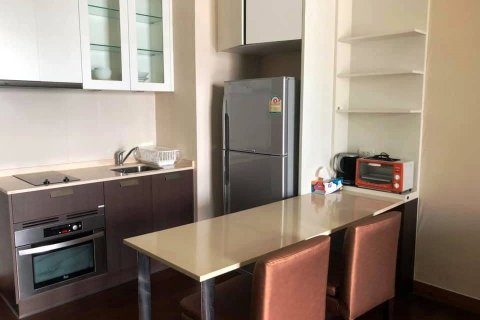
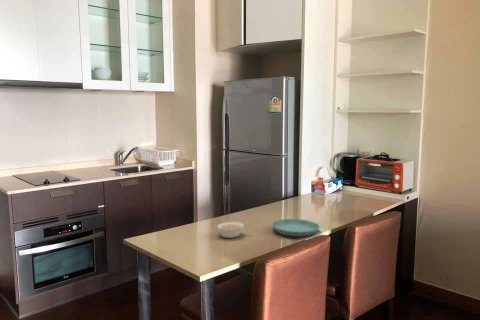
+ saucer (295, 227)
+ legume (231, 229)
